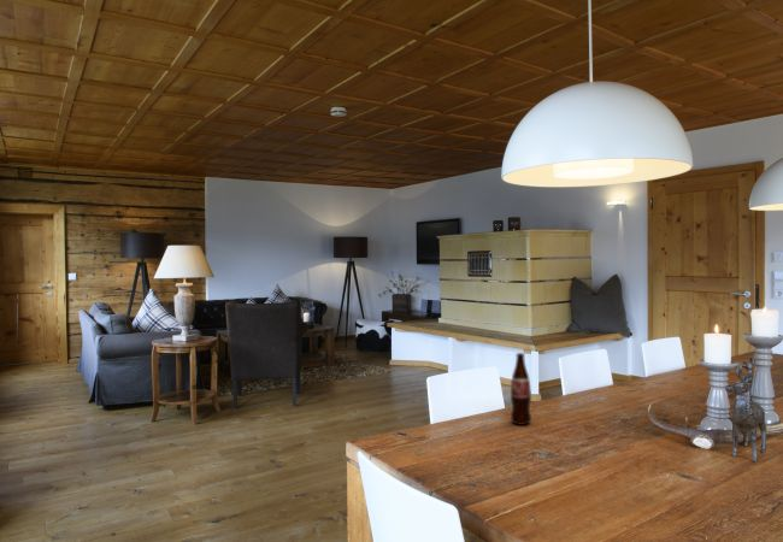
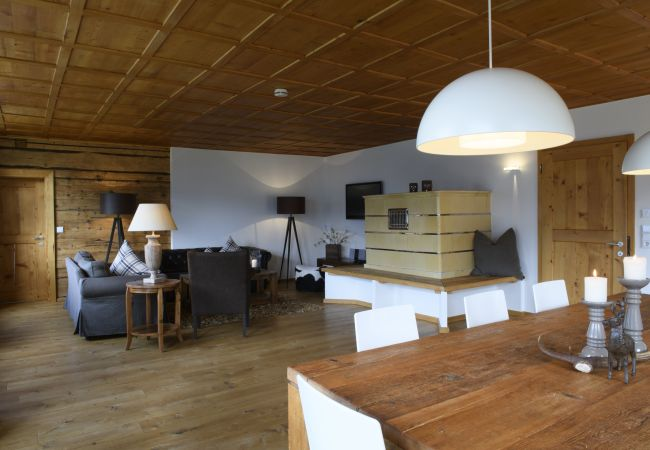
- bottle (520, 388)
